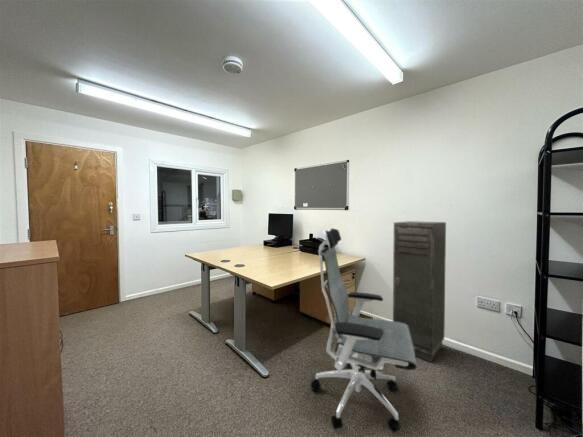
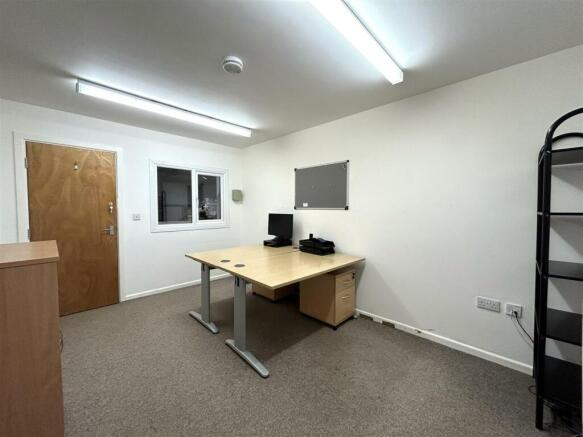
- office chair (358, 314)
- storage cabinet (419, 285)
